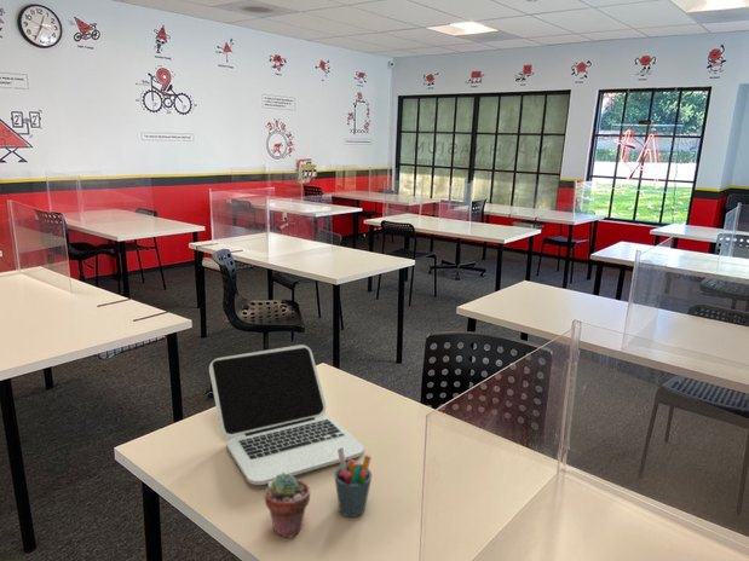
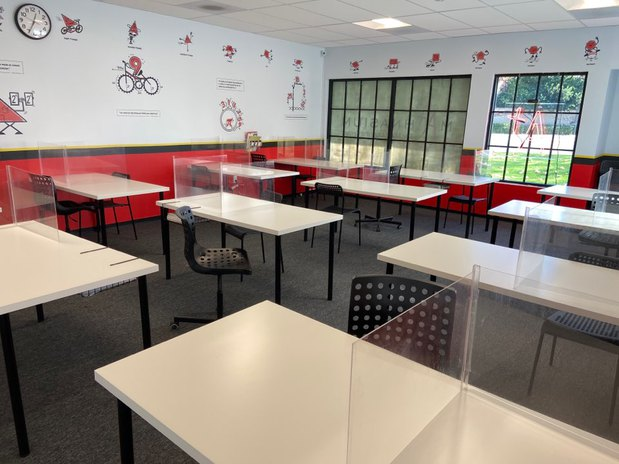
- pen holder (353, 481)
- laptop (284, 405)
- potted succulent (287, 501)
